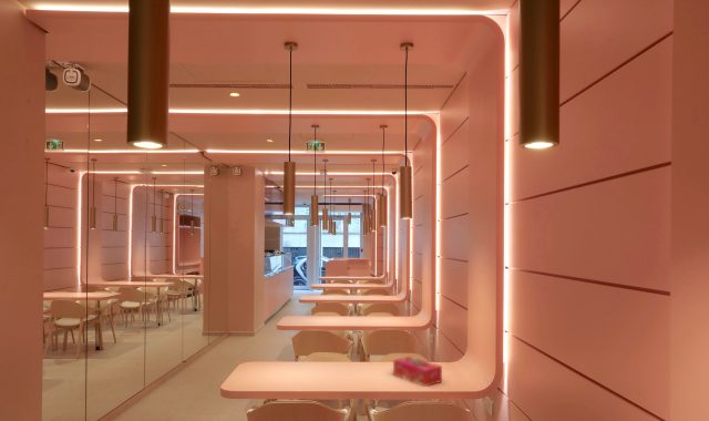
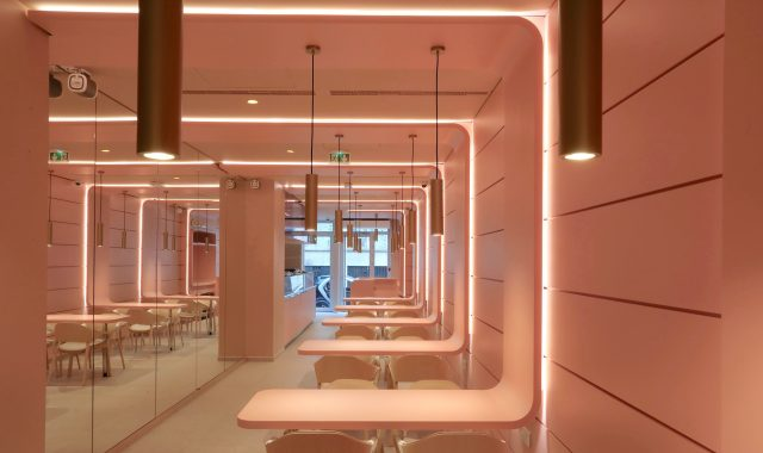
- tissue box (417, 370)
